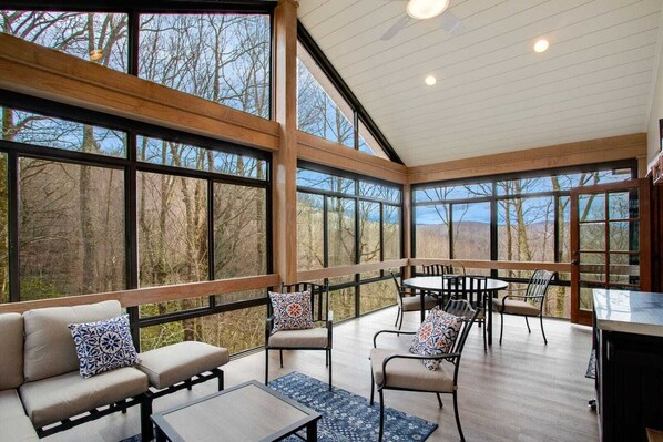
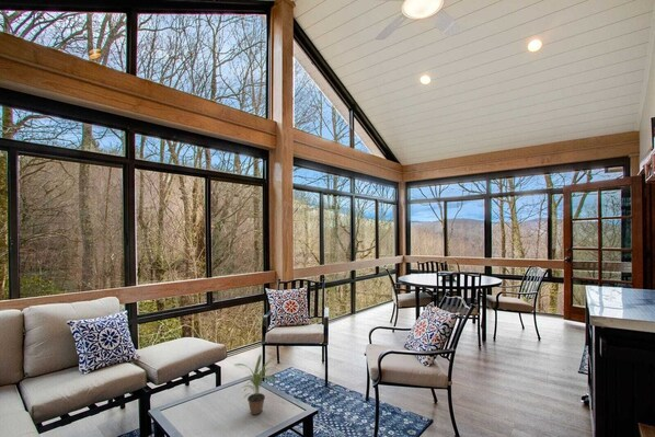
+ potted plant (254, 383)
